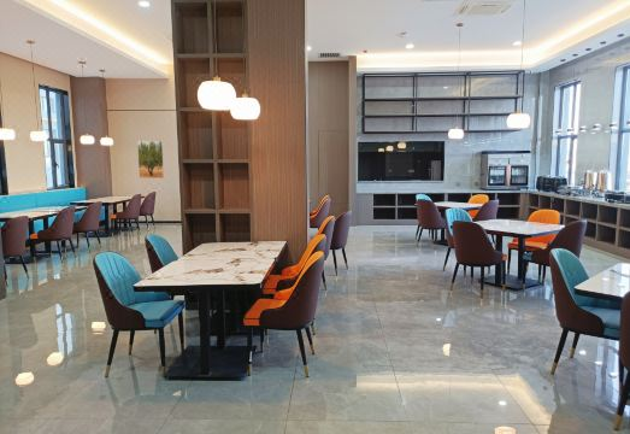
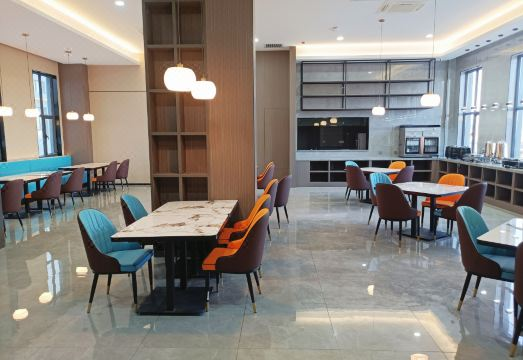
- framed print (151, 159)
